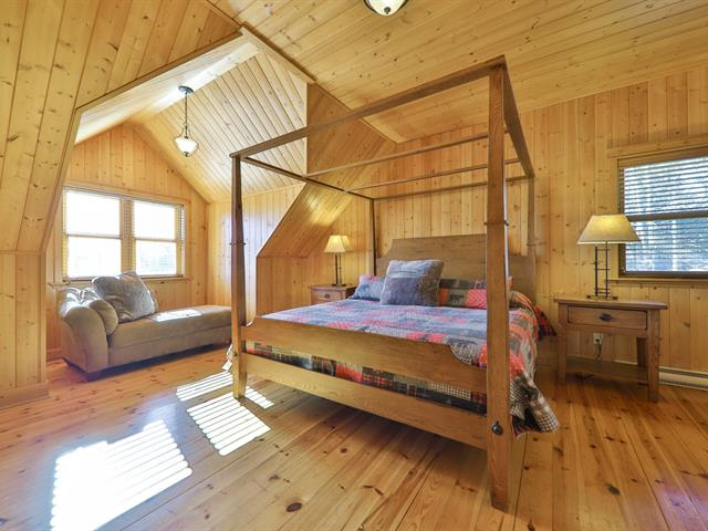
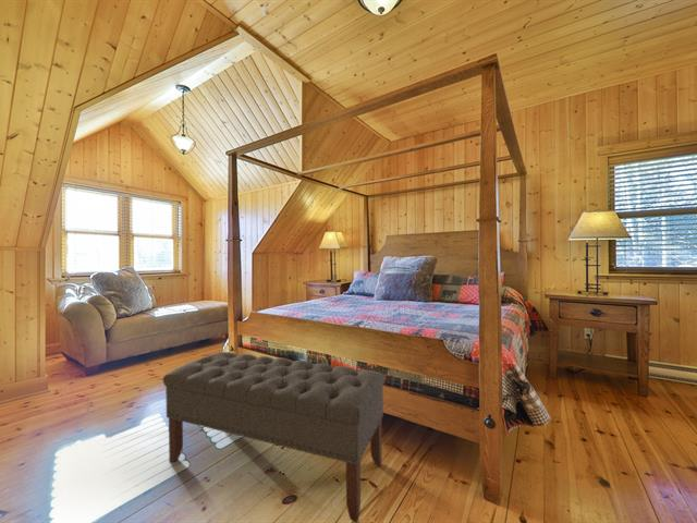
+ bench (274, 415)
